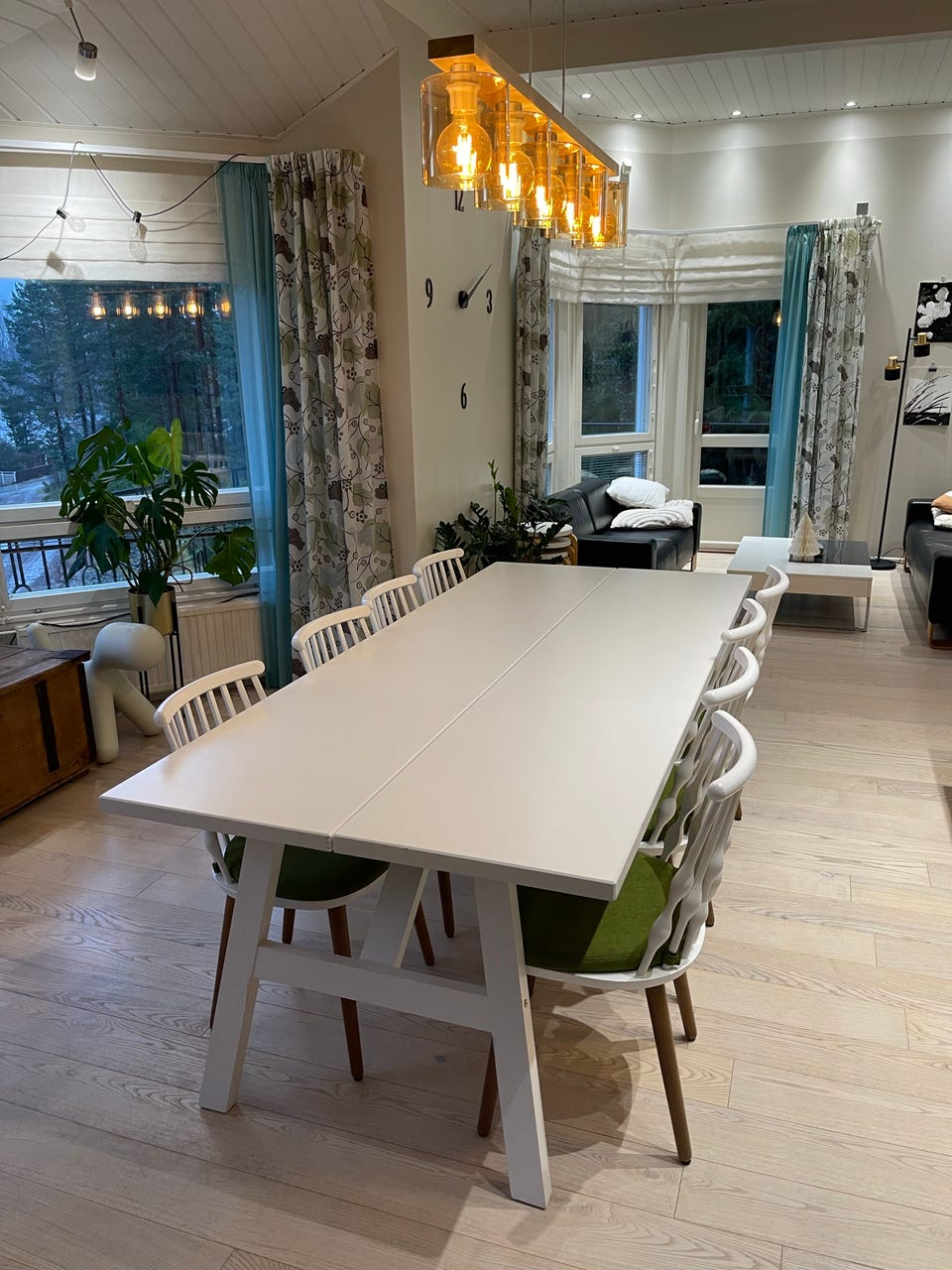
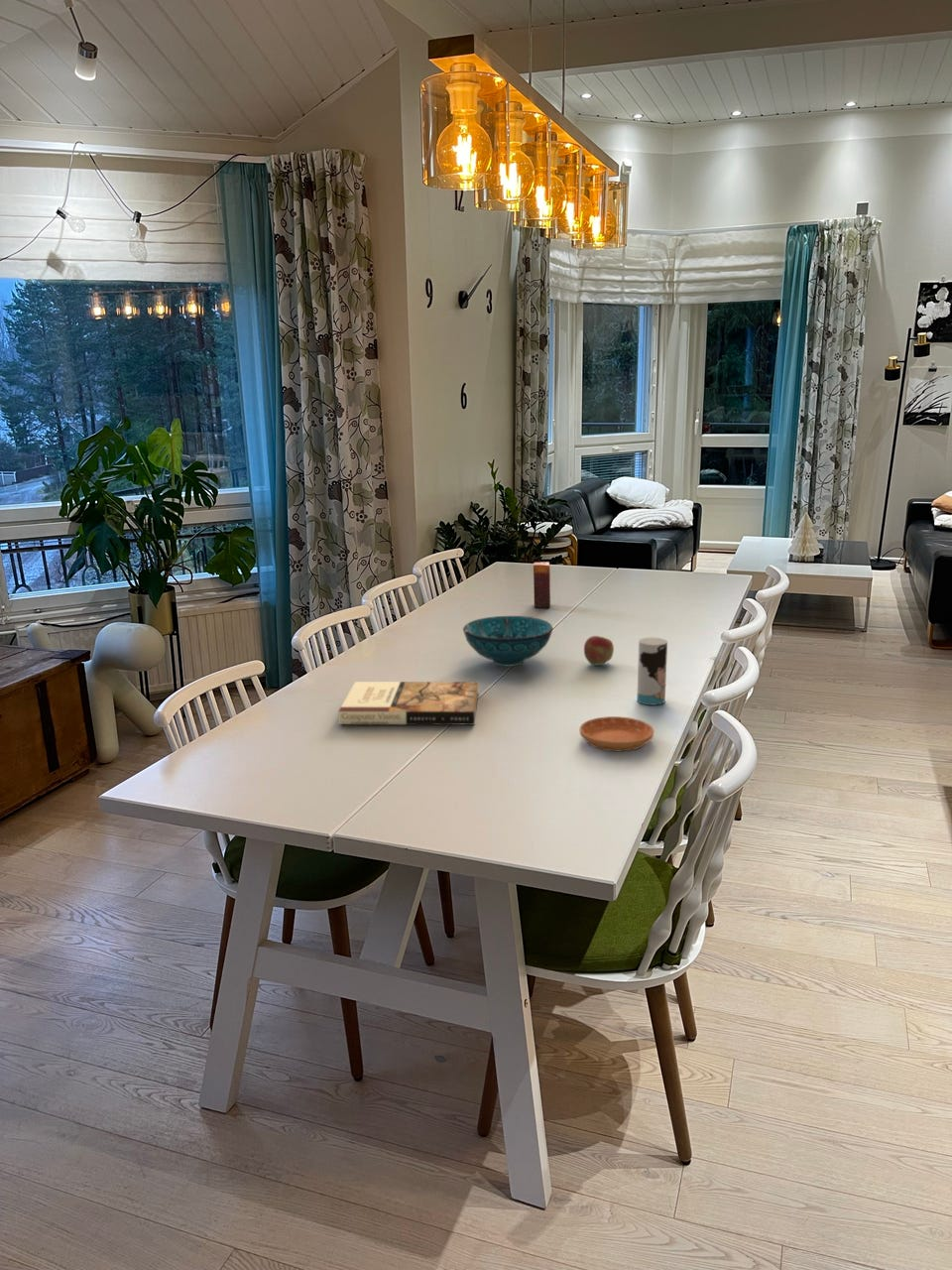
+ saucer (616, 734)
+ book (412, 702)
+ fruit (598, 649)
+ candle (541, 584)
+ cup (652, 671)
+ decorative bowl (508, 644)
